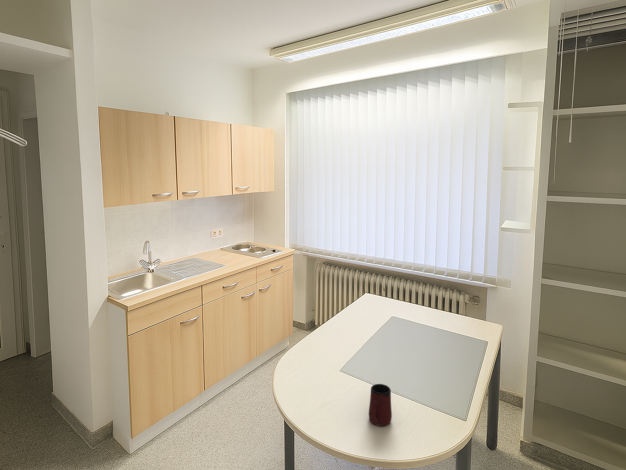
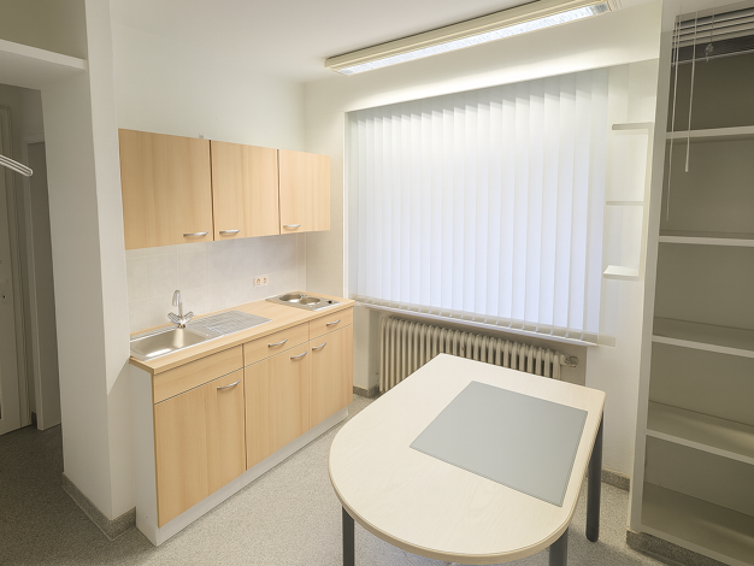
- mug (378, 406)
